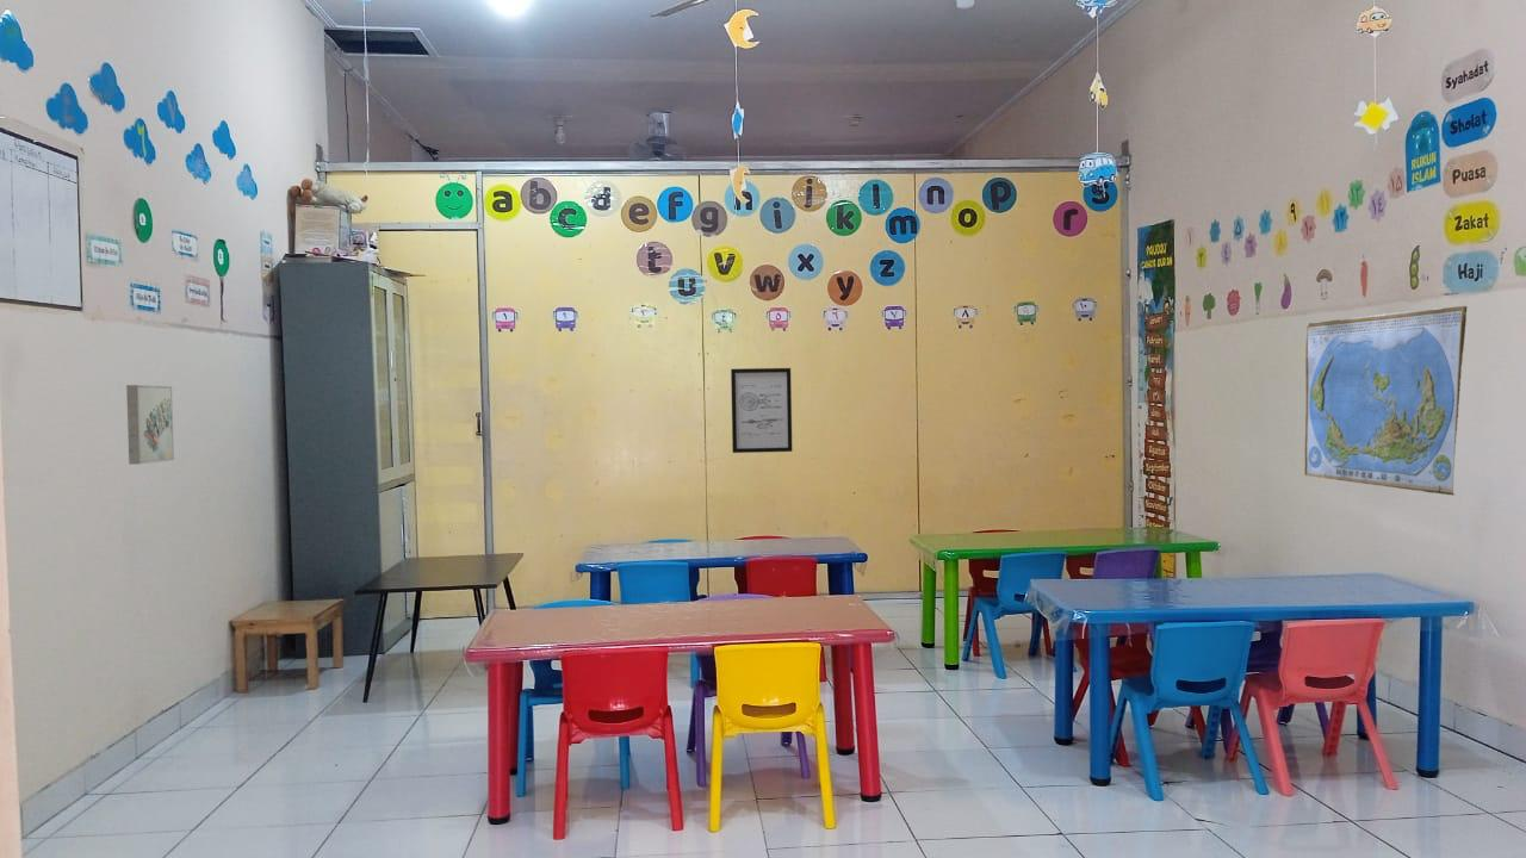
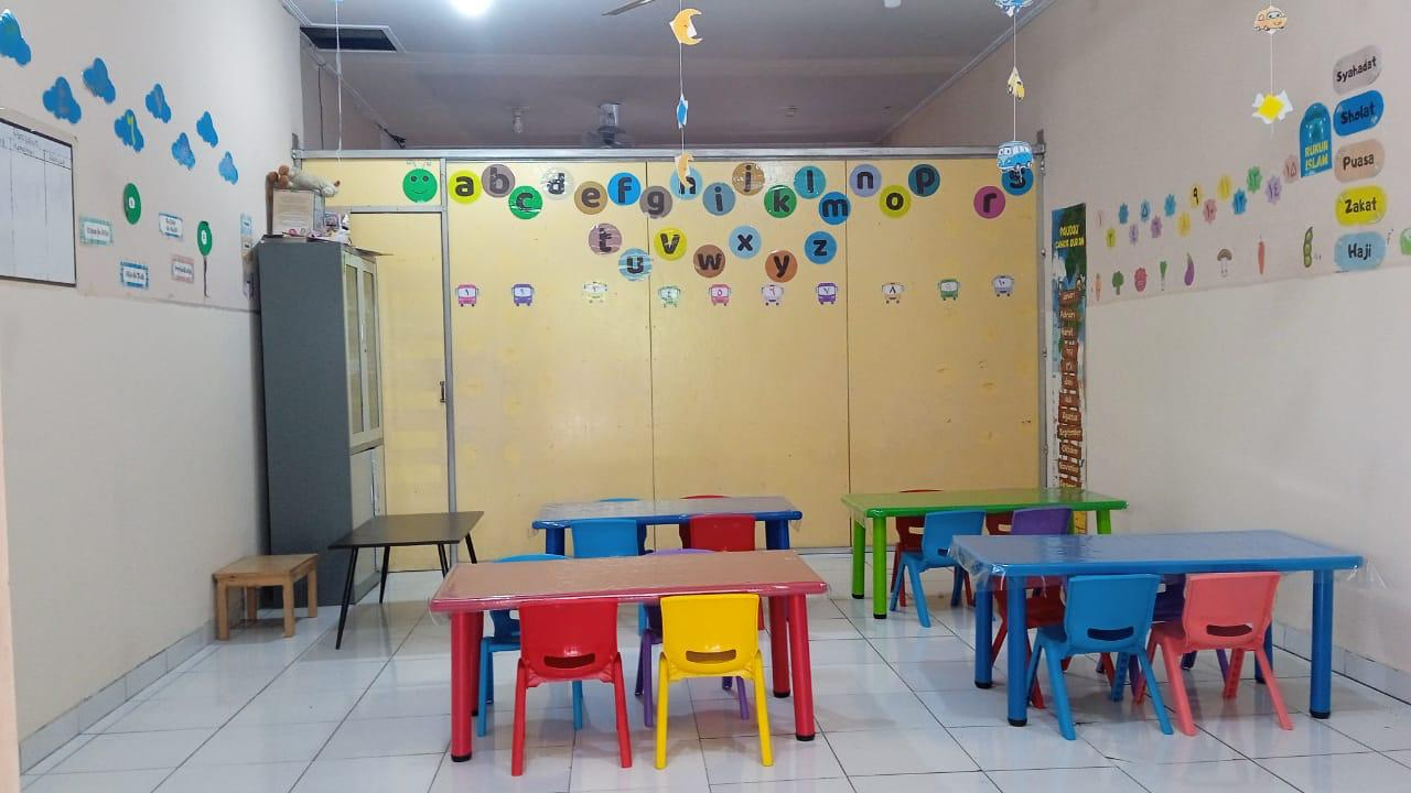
- wall art (150, 423)
- world map (1375, 400)
- wall art (761, 410)
